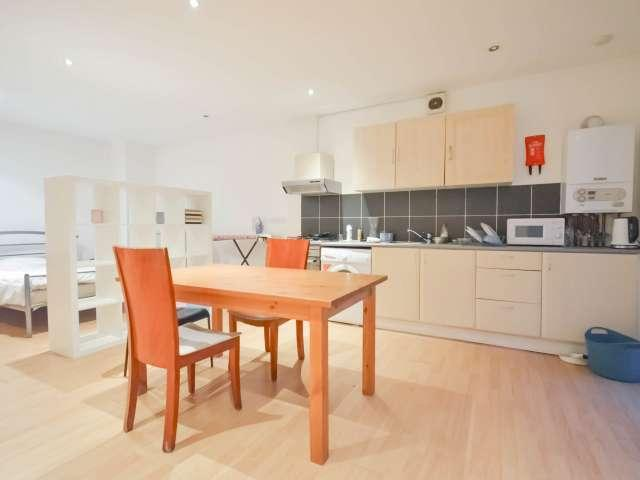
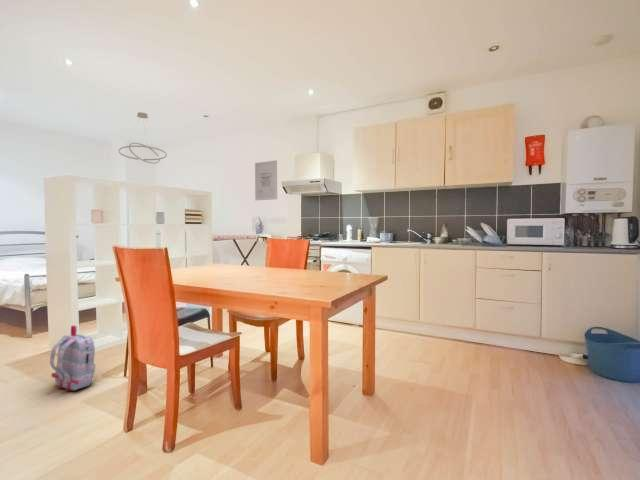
+ backpack (71, 356)
+ ceiling light fixture (145, 134)
+ wall art (265, 180)
